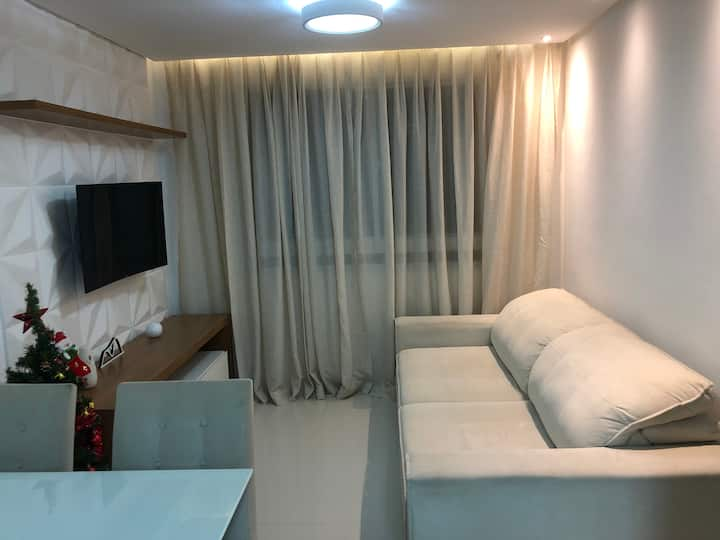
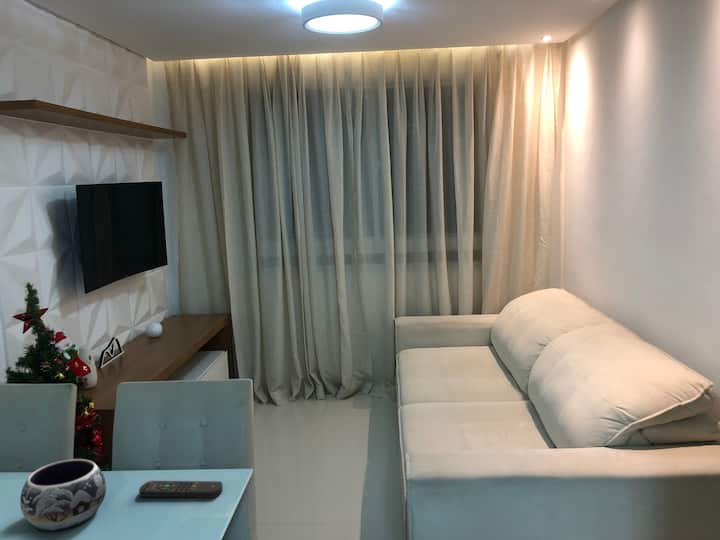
+ remote control (181, 488)
+ decorative bowl (64, 493)
